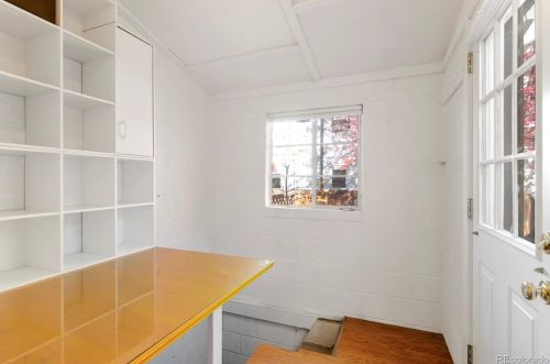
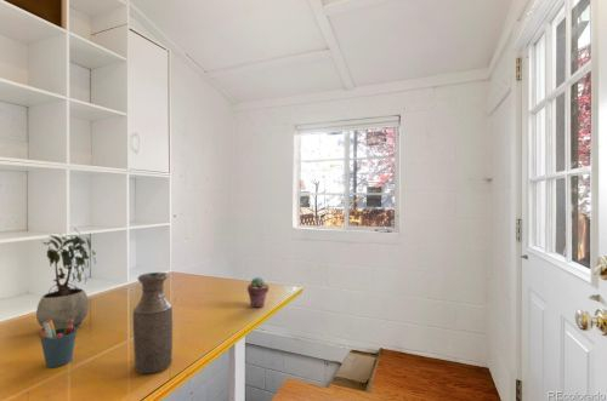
+ pen holder (58, 339)
+ potted plant (69, 276)
+ potted succulent (257, 291)
+ bottle (153, 320)
